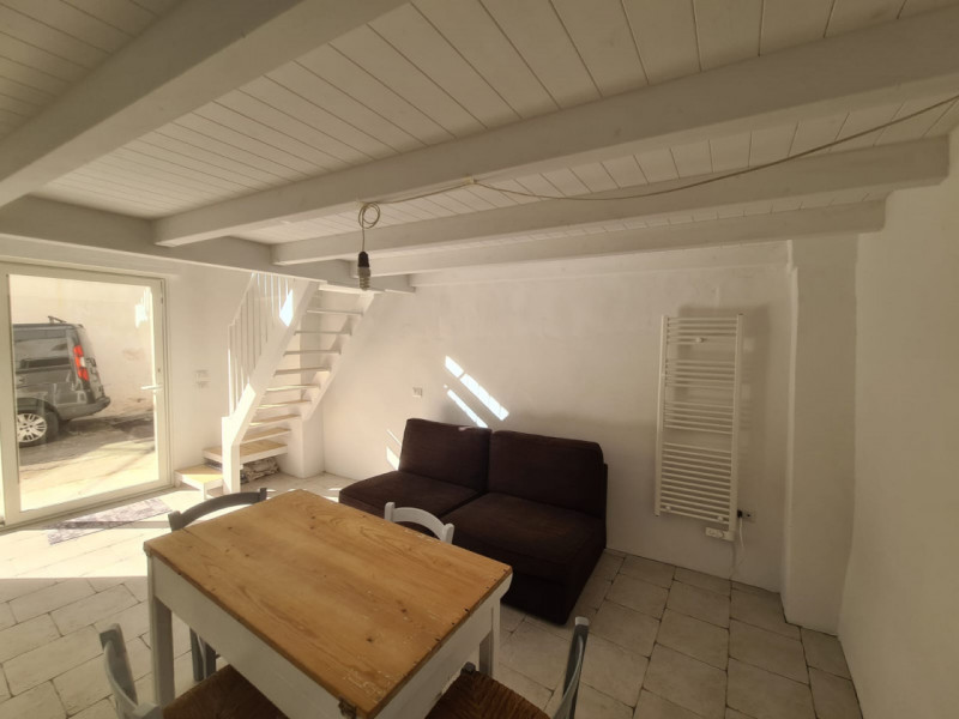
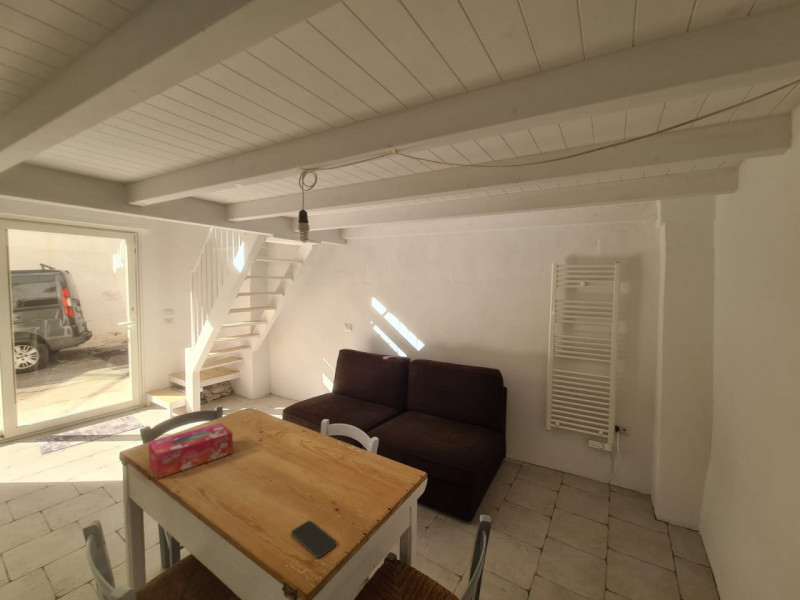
+ smartphone (313, 537)
+ tissue box (192, 448)
